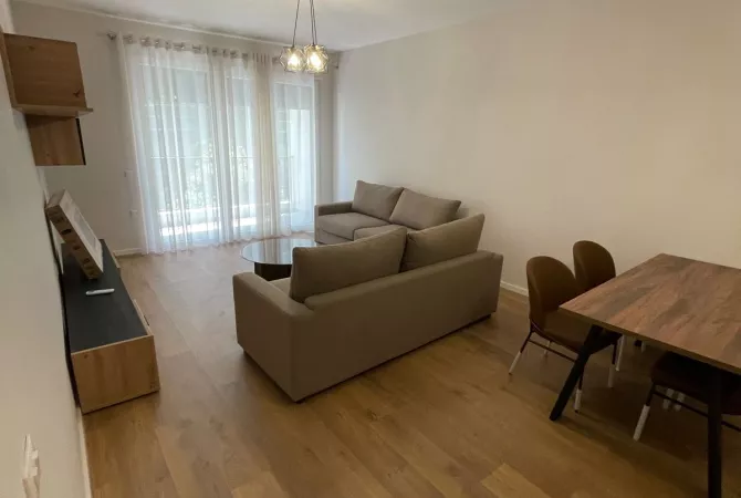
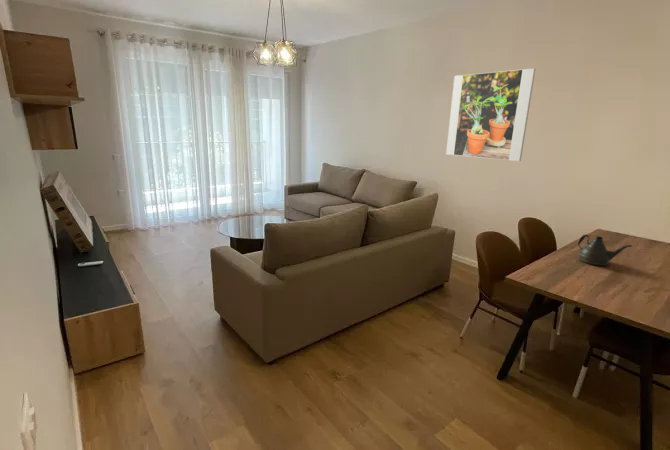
+ teapot (602, 250)
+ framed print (485, 116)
